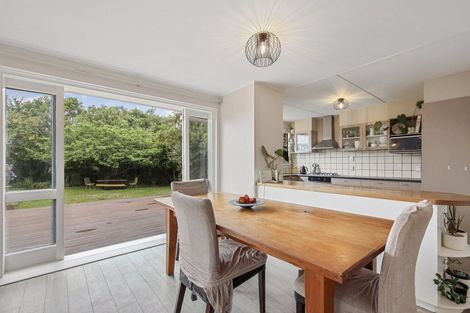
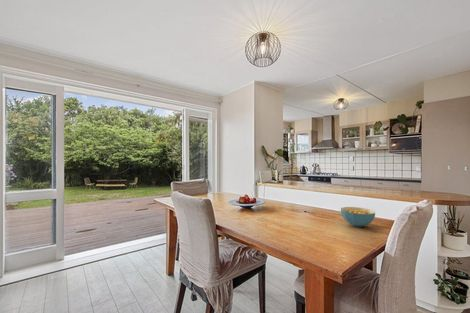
+ cereal bowl (357, 217)
